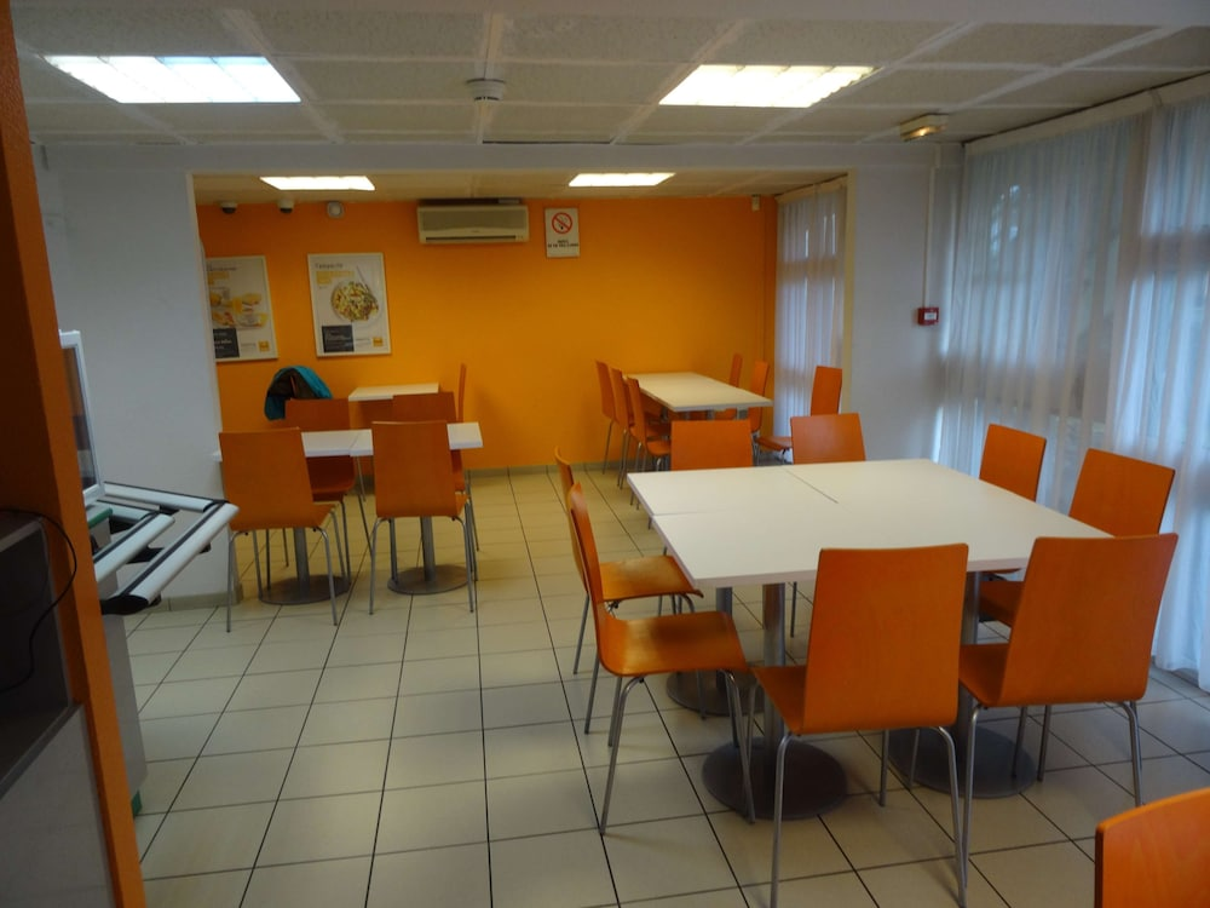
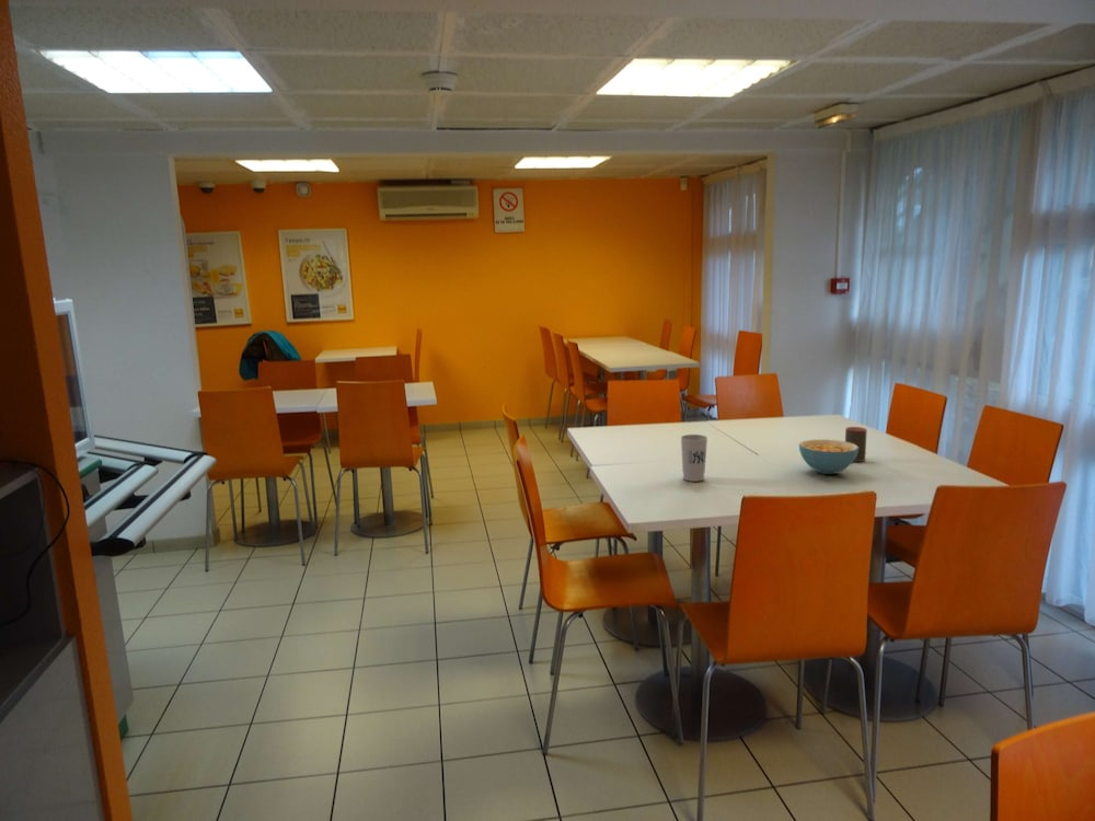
+ cereal bowl (828, 459)
+ cup (693, 458)
+ cup (855, 443)
